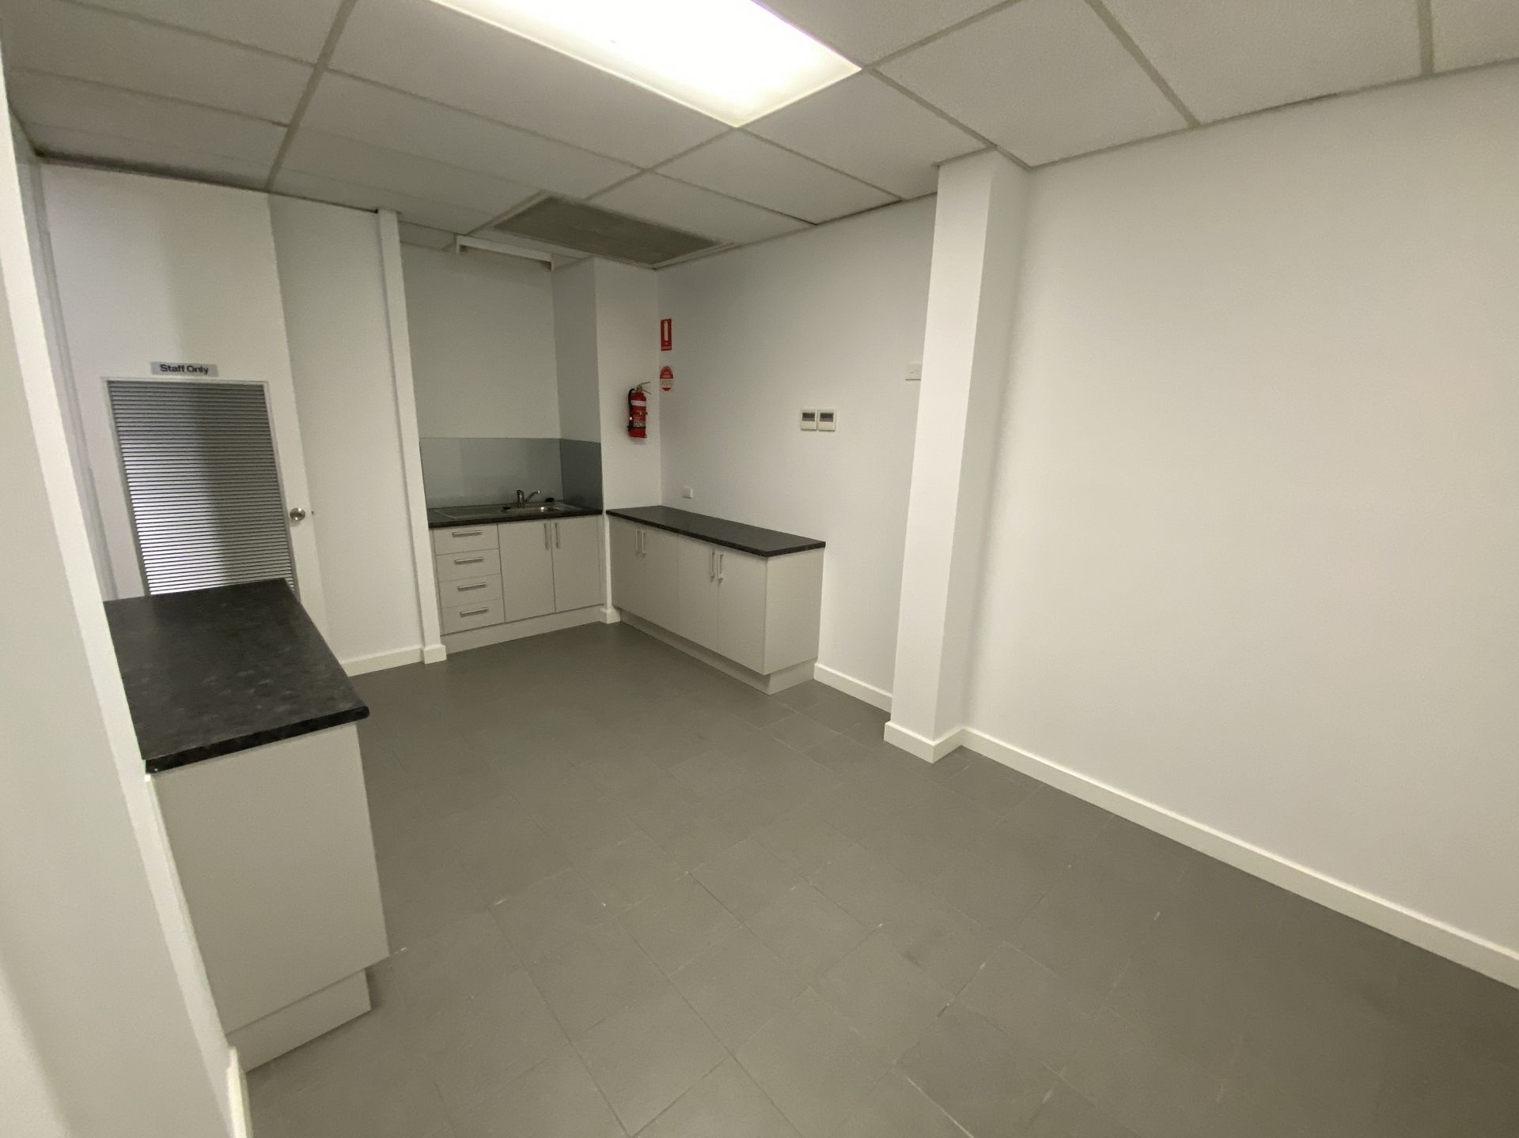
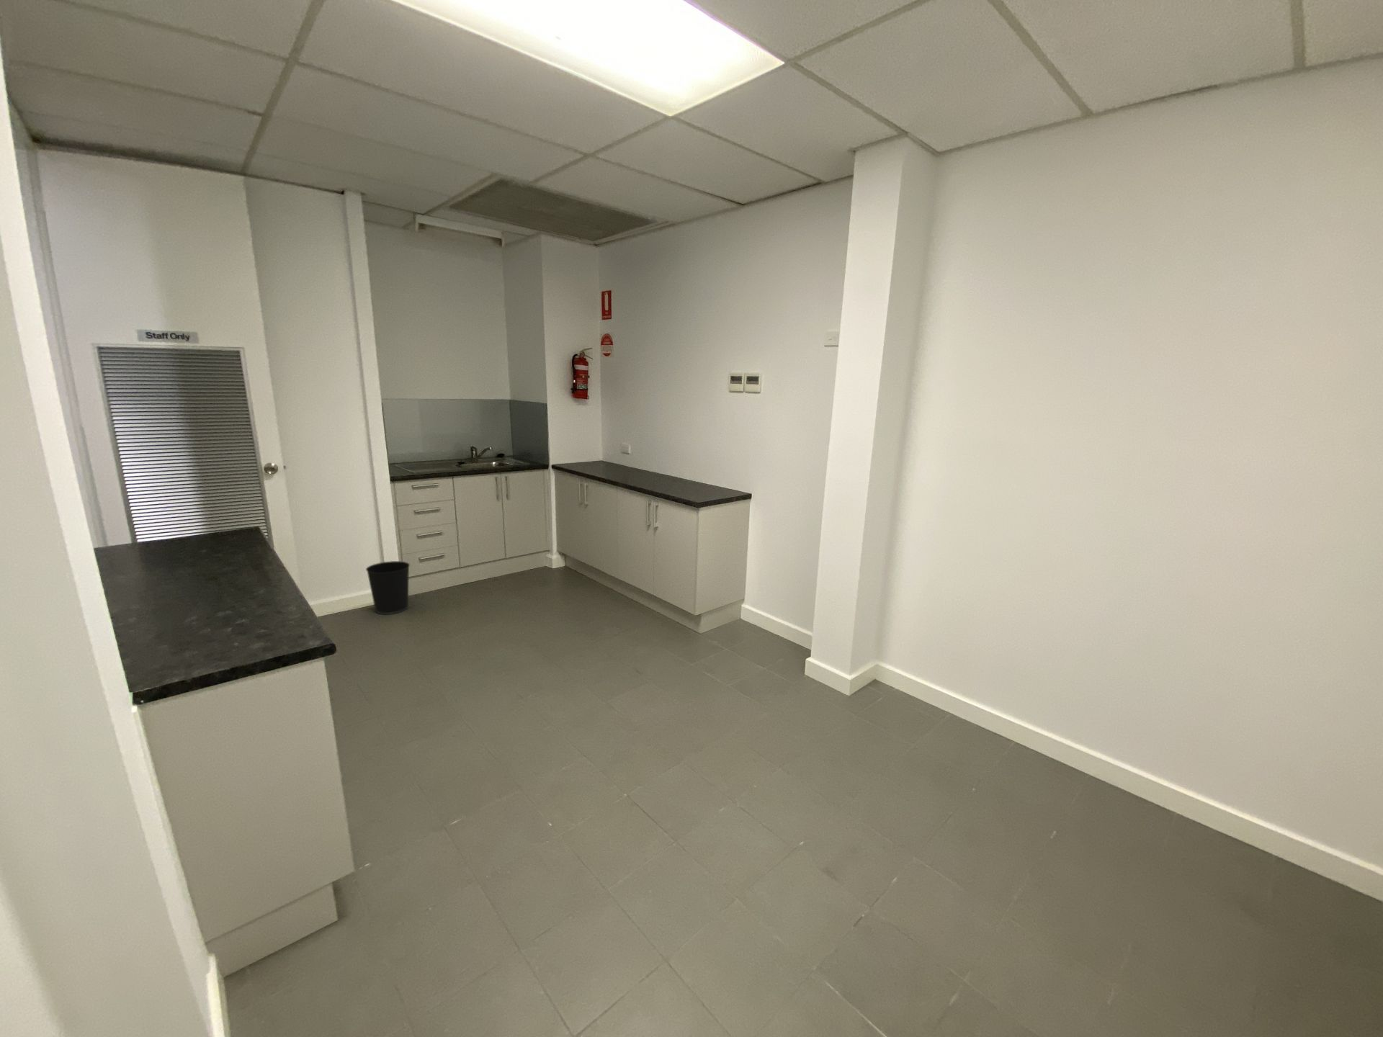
+ wastebasket (390, 587)
